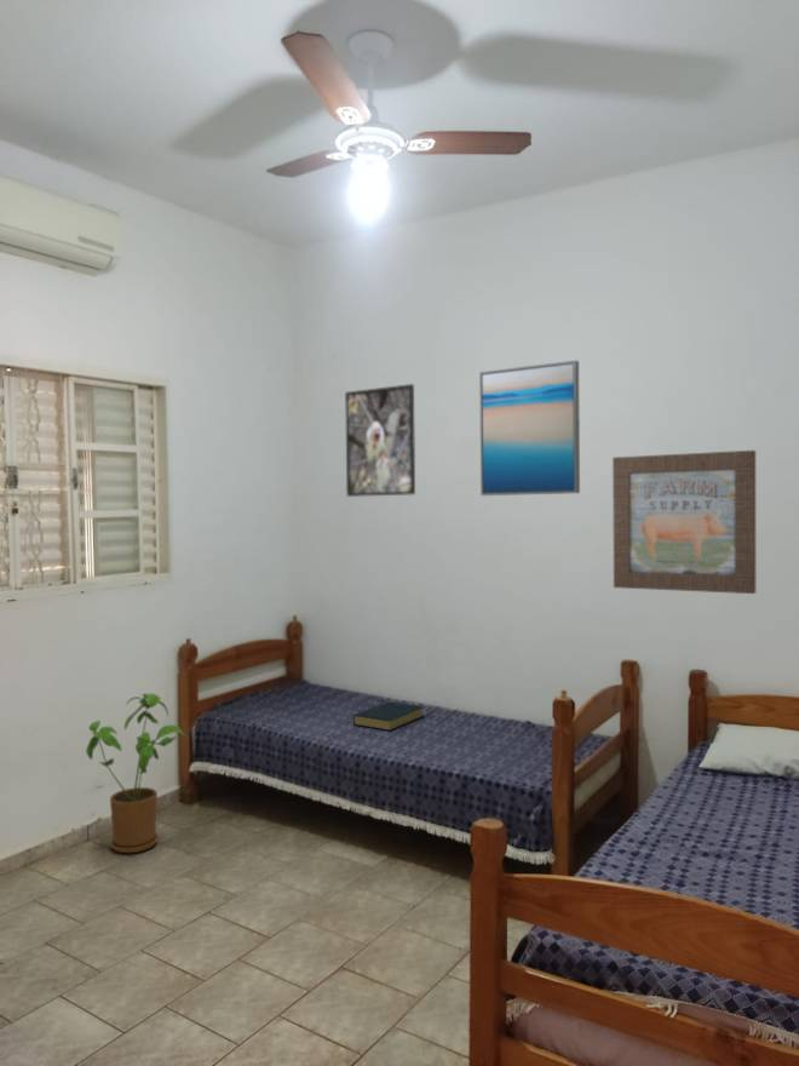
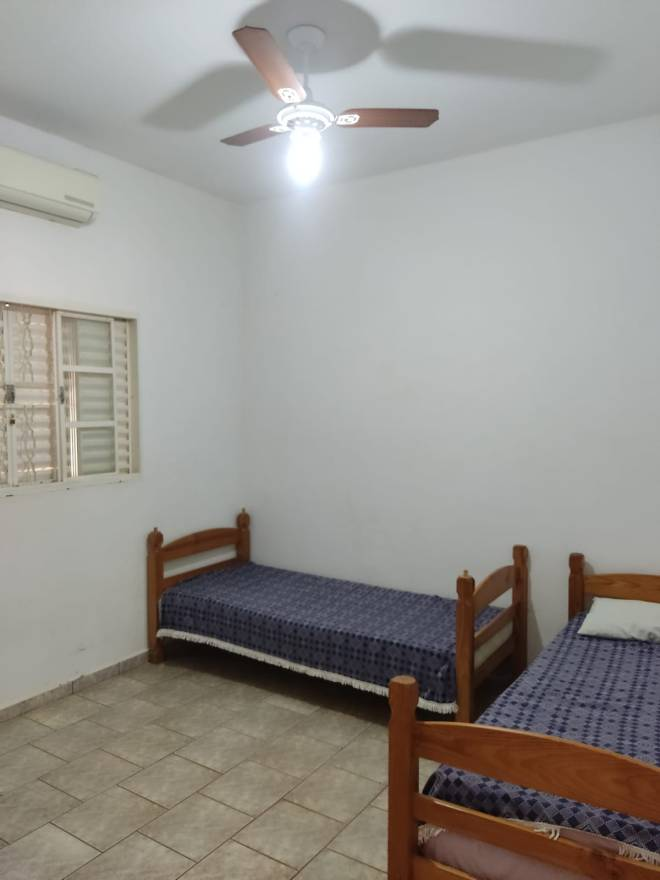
- house plant (140, 770)
- hardback book (389, 715)
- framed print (379, 441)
- wall art (528, 430)
- wall art (680, 522)
